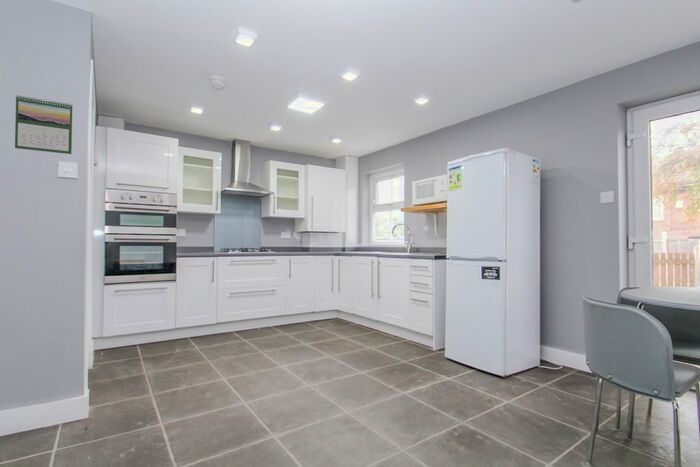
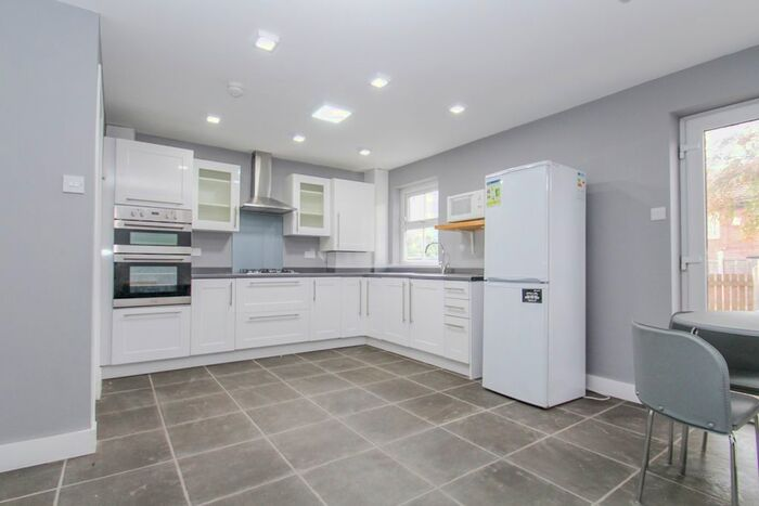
- calendar (44, 125)
